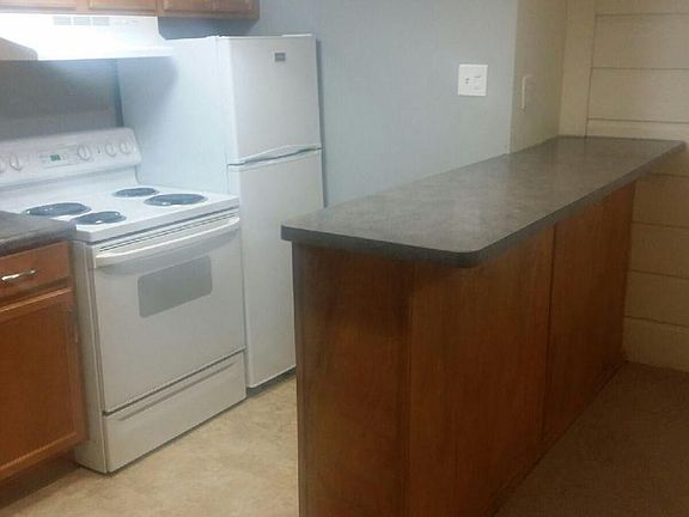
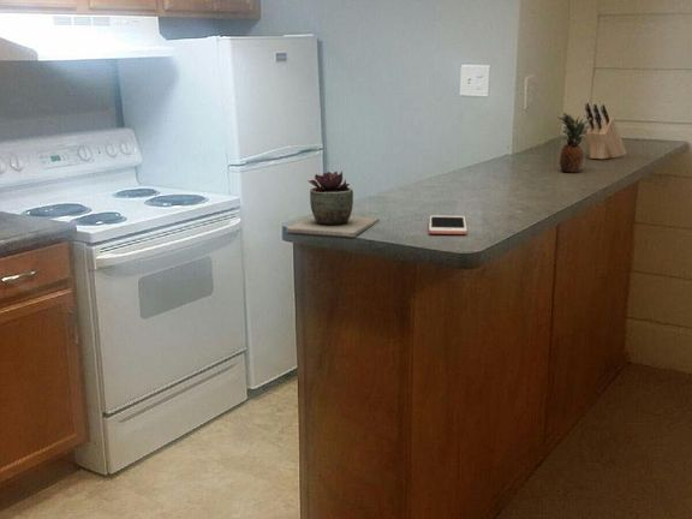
+ succulent plant (334, 198)
+ knife block (604, 130)
+ fruit (572, 142)
+ cell phone (447, 223)
